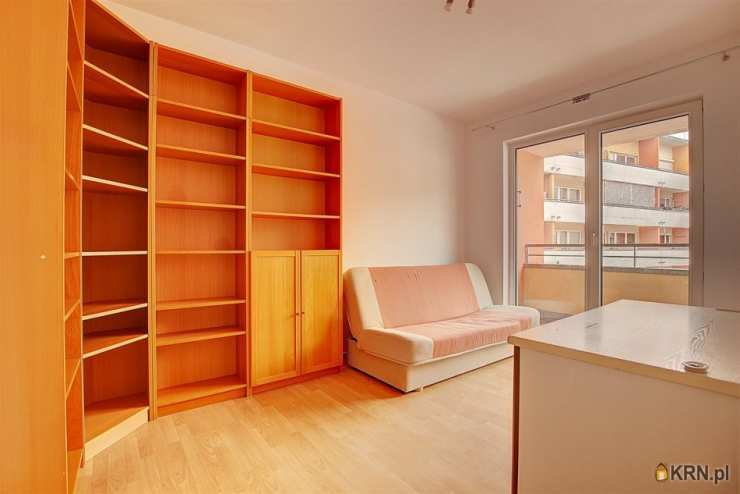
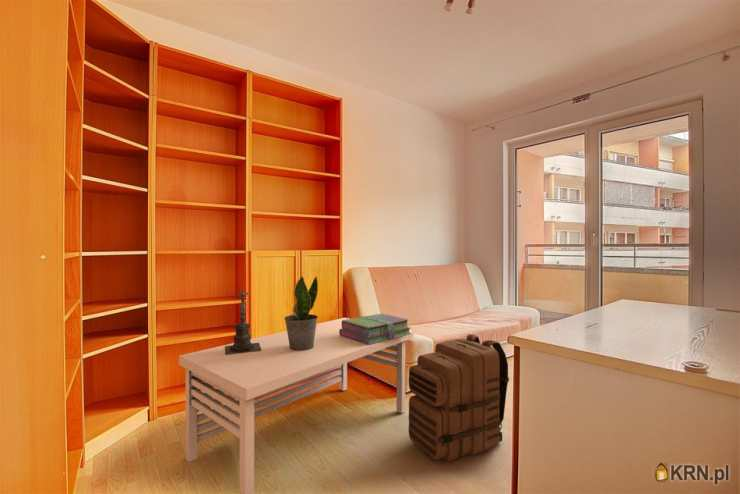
+ coffee table (311, 385)
+ candle holder (243, 315)
+ backpack (458, 391)
+ potted plant (301, 310)
+ stack of books (375, 326)
